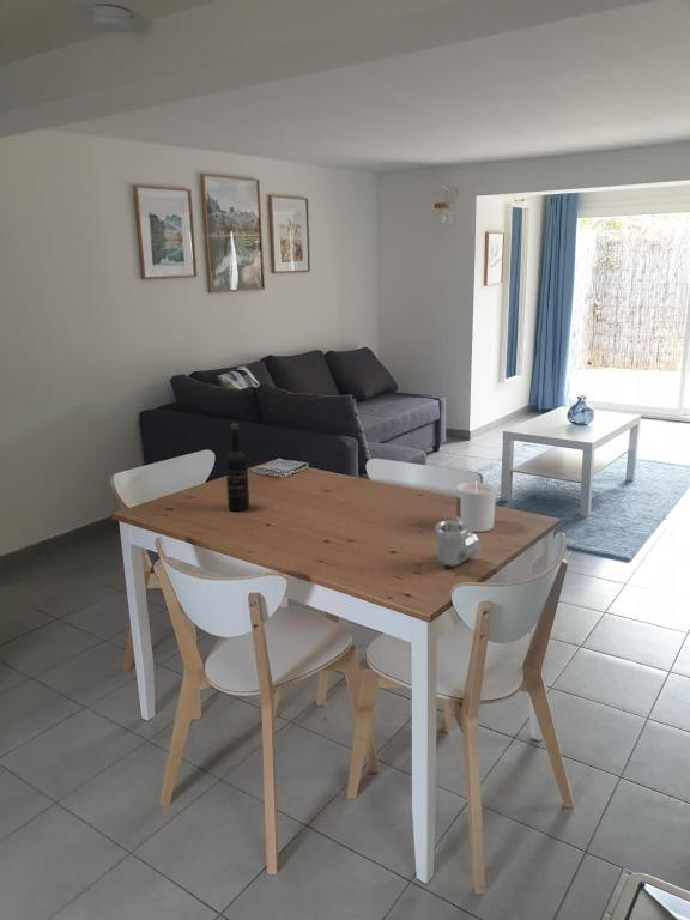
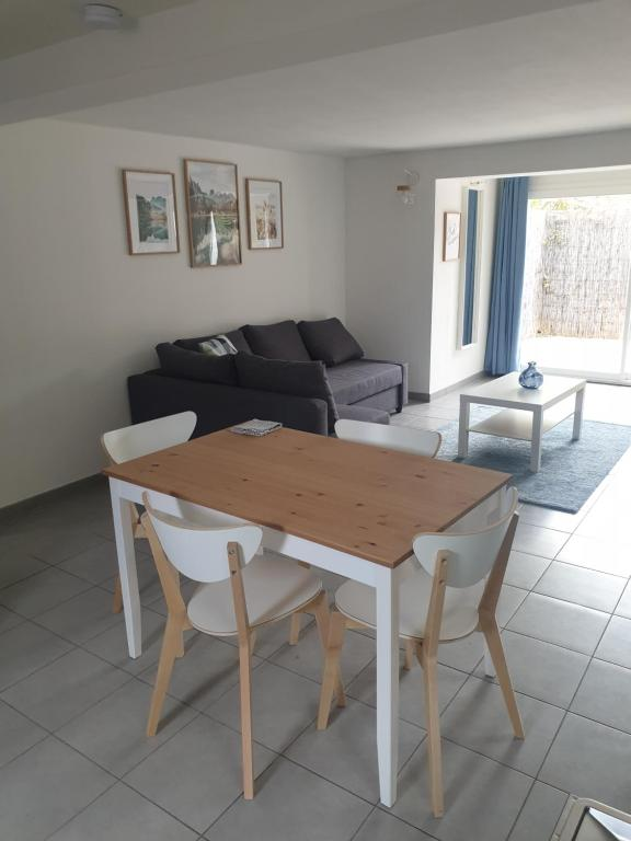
- pipe fitting (454, 543)
- candle (476, 503)
- wine bottle (236, 466)
